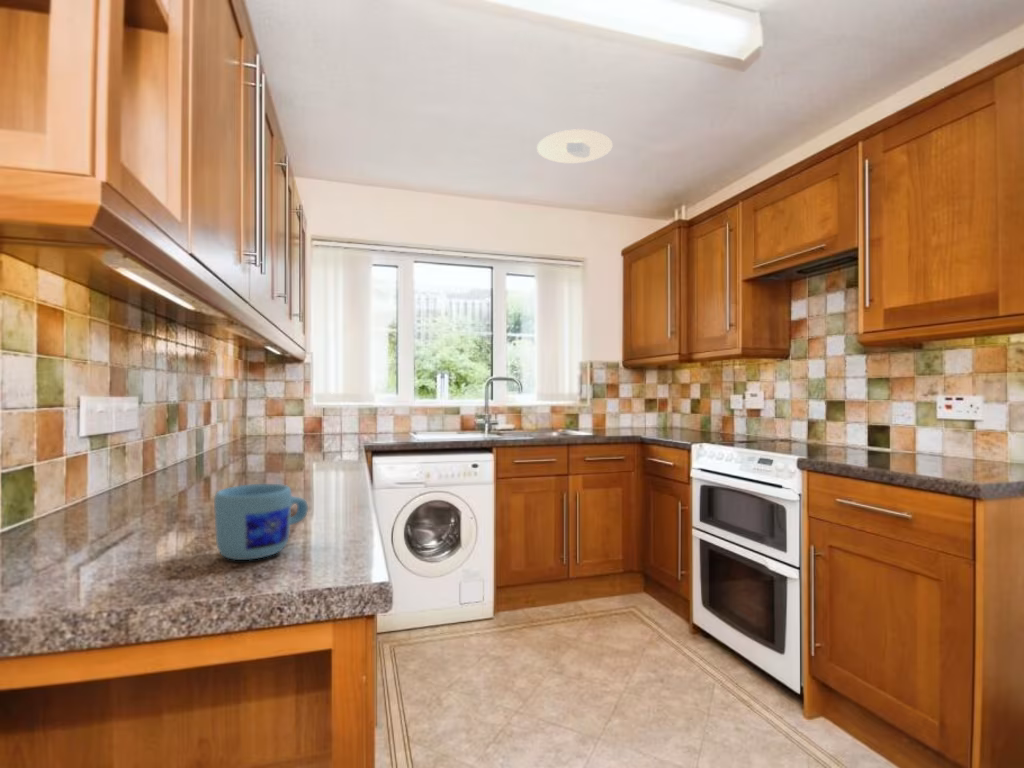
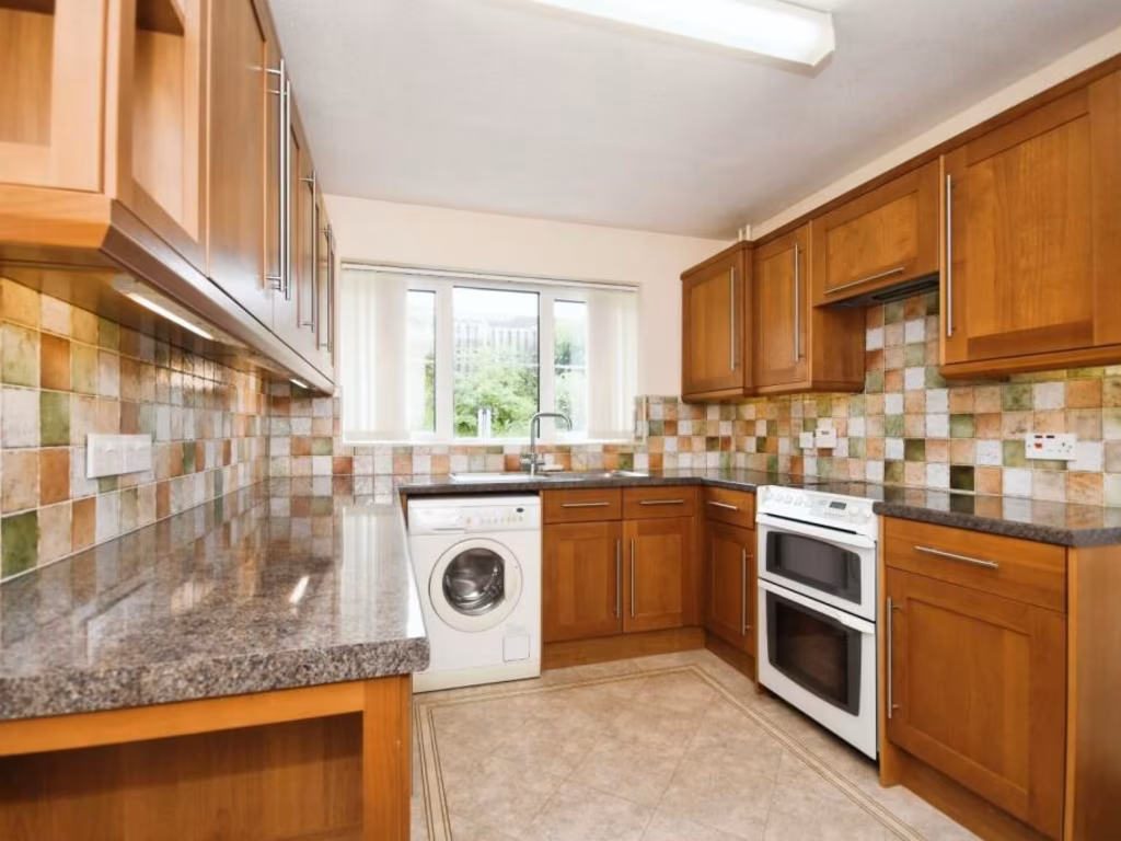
- mug (265, 519)
- recessed light (574, 143)
